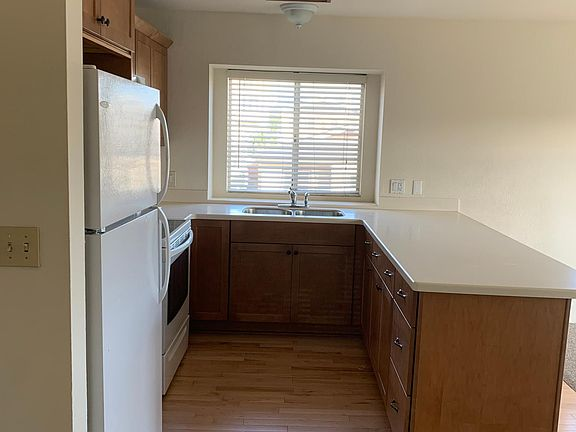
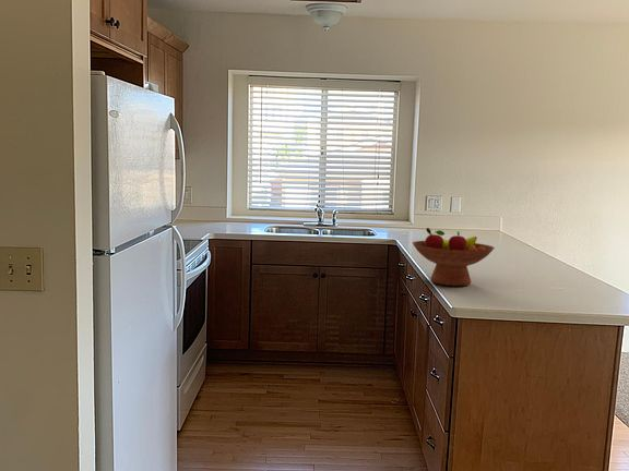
+ fruit bowl (451, 256)
